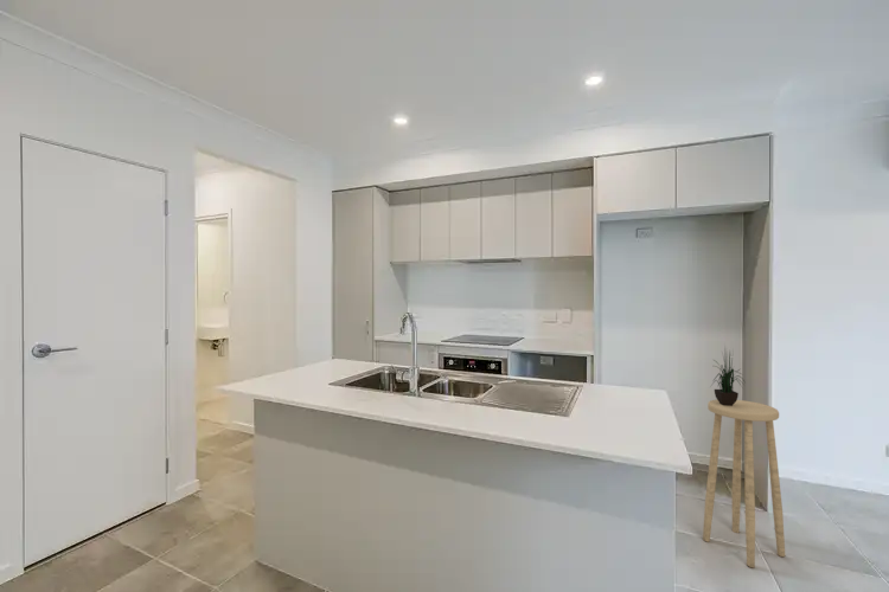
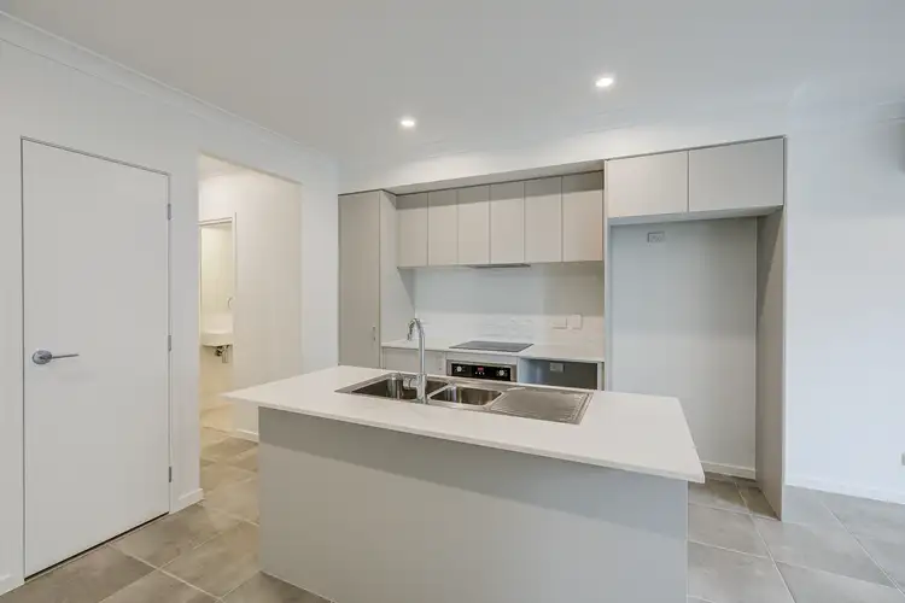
- stool (740, 476)
- potted plant (727, 372)
